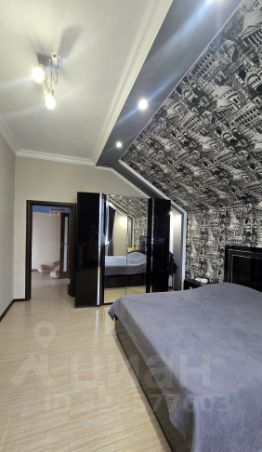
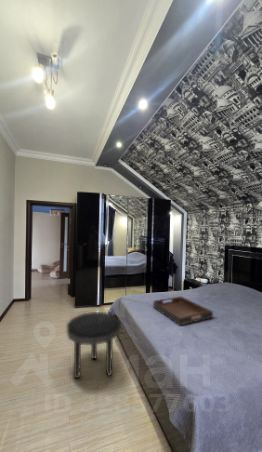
+ serving tray (180, 308)
+ side table (93, 345)
